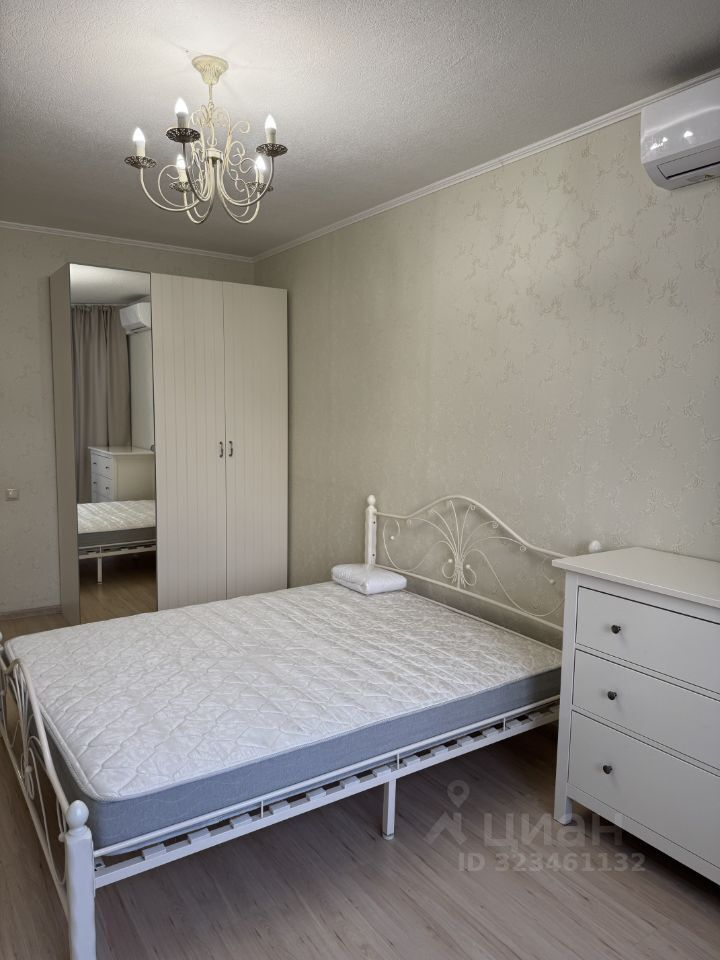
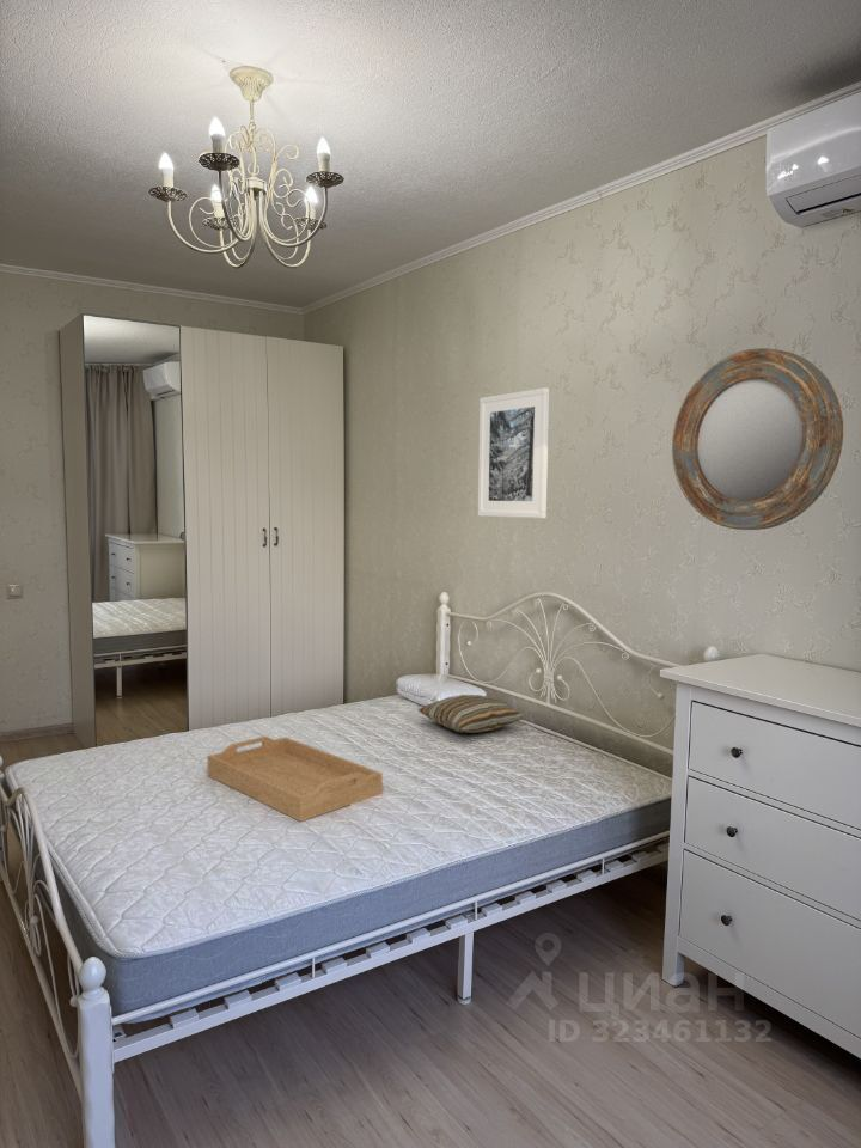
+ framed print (511, 454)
+ serving tray (292, 771)
+ home mirror (749, 440)
+ pillow (470, 713)
